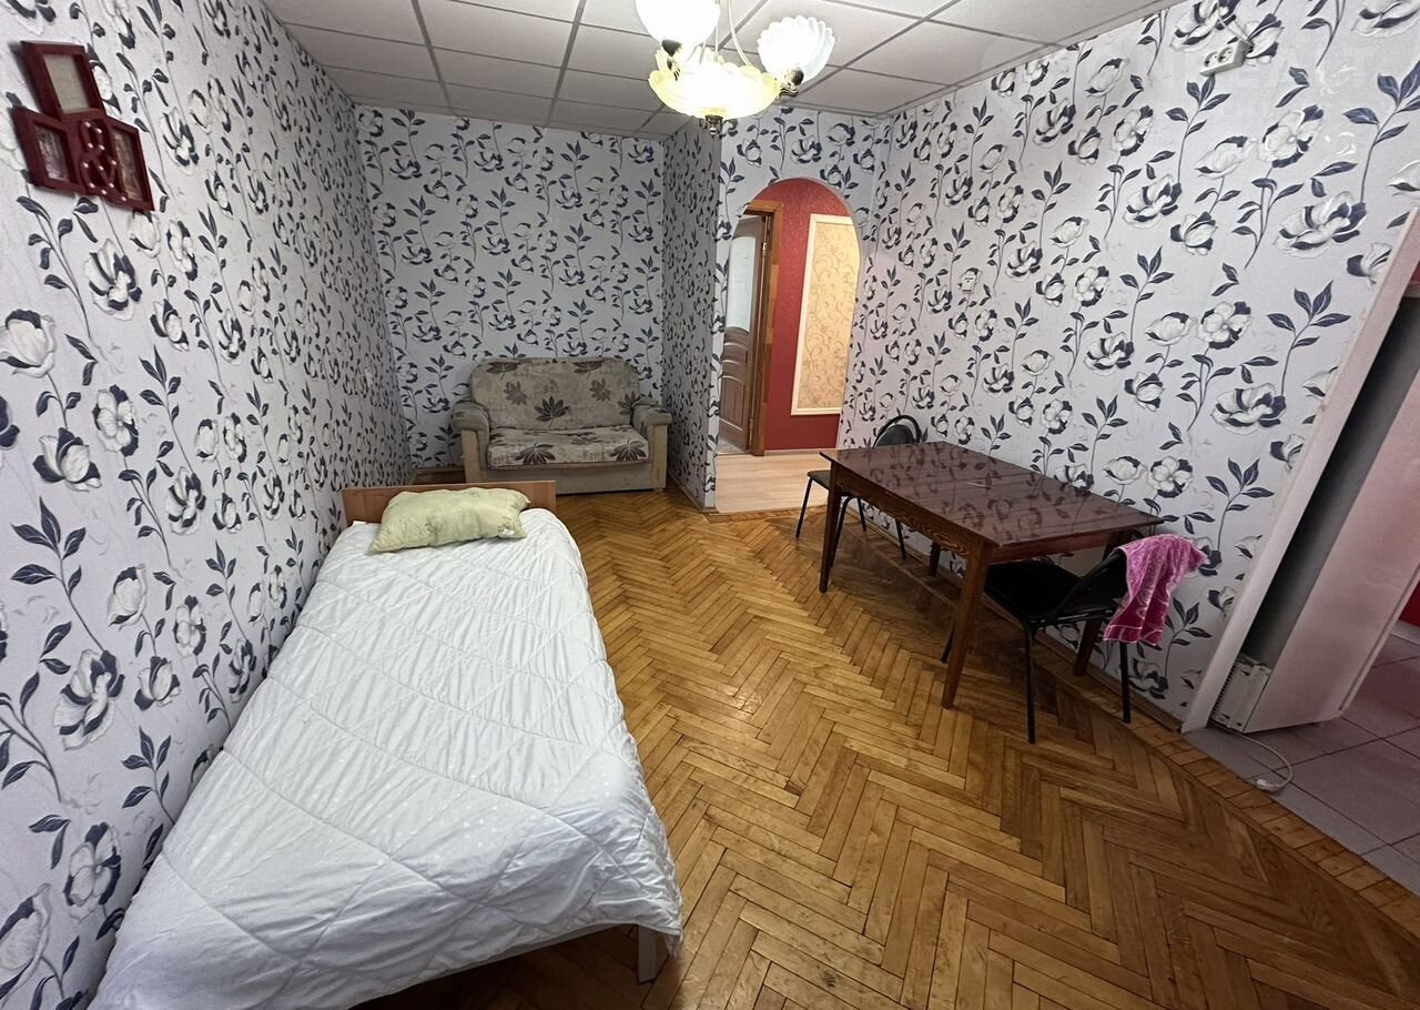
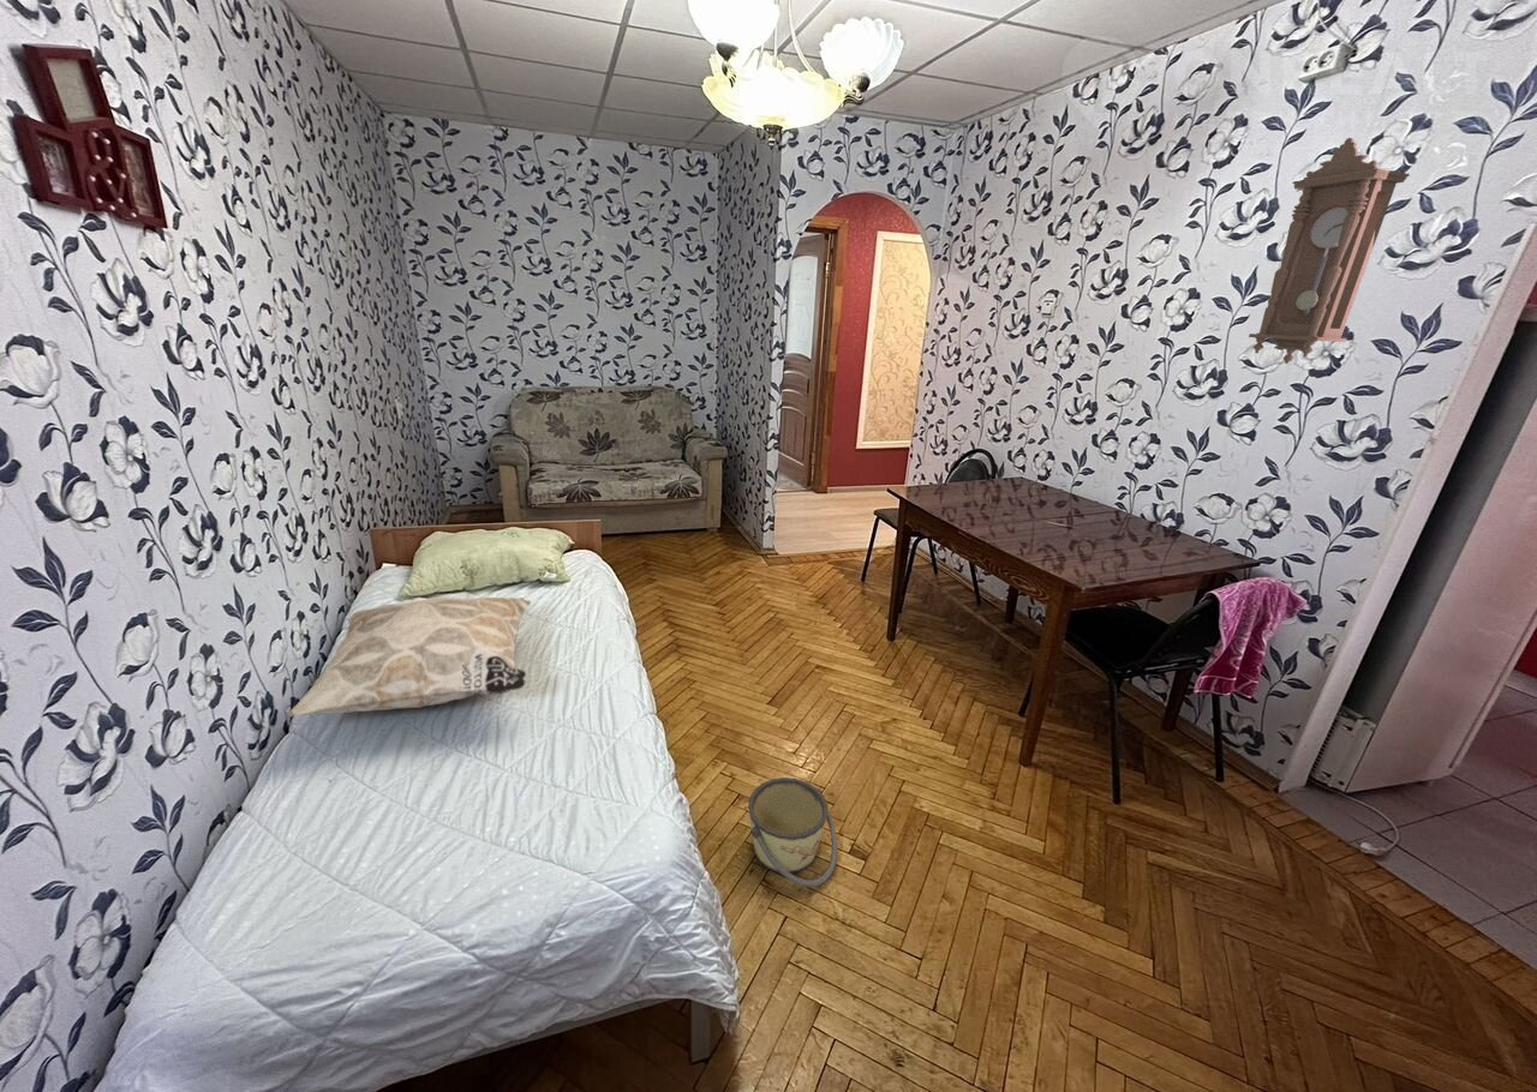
+ bucket (791, 832)
+ pendulum clock (1322, 258)
+ decorative pillow (430, 648)
